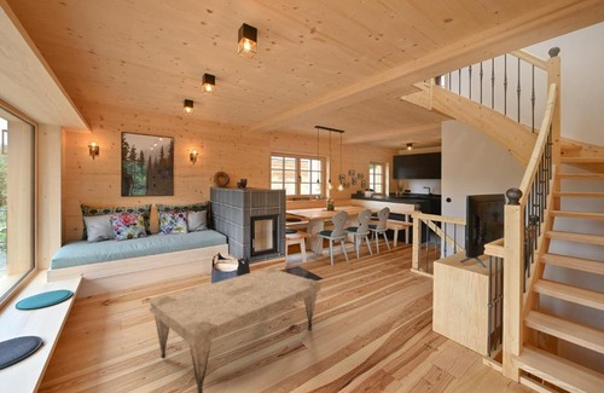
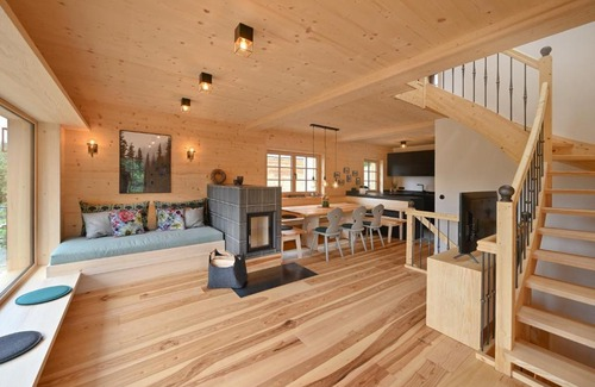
- coffee table (243, 314)
